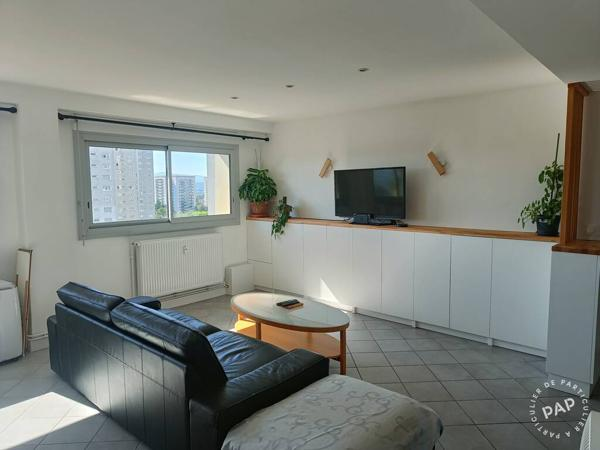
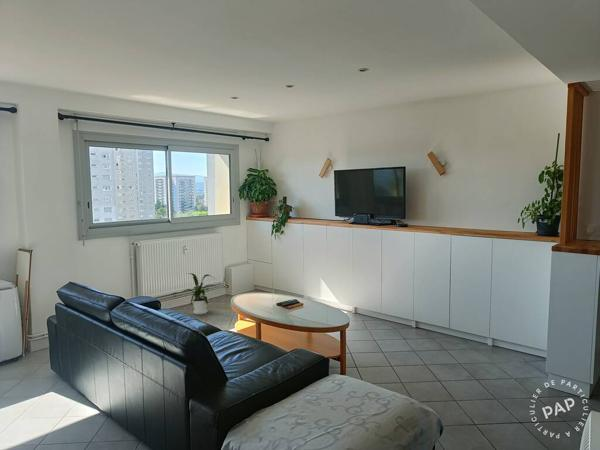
+ house plant (199, 292)
